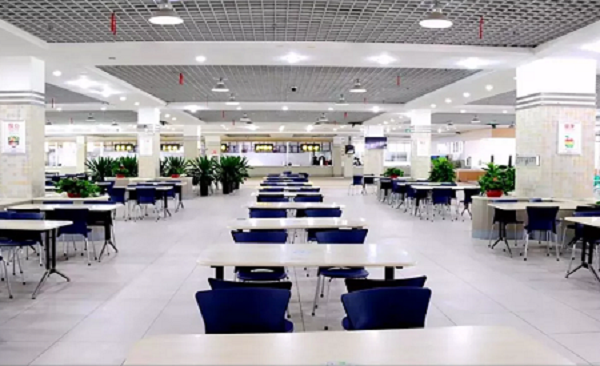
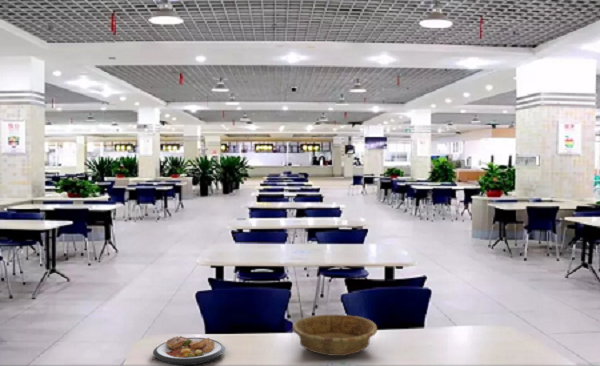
+ ceramic bowl (334, 336)
+ plate (189, 347)
